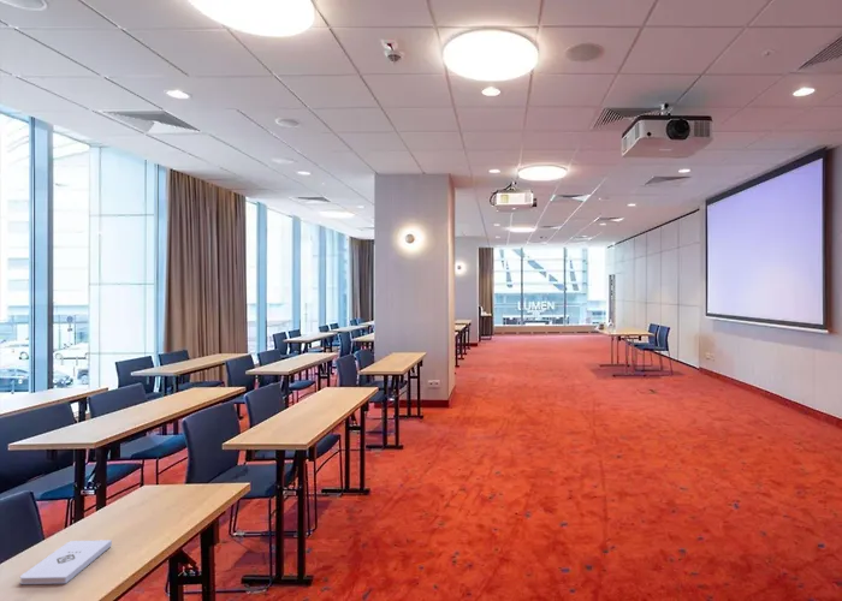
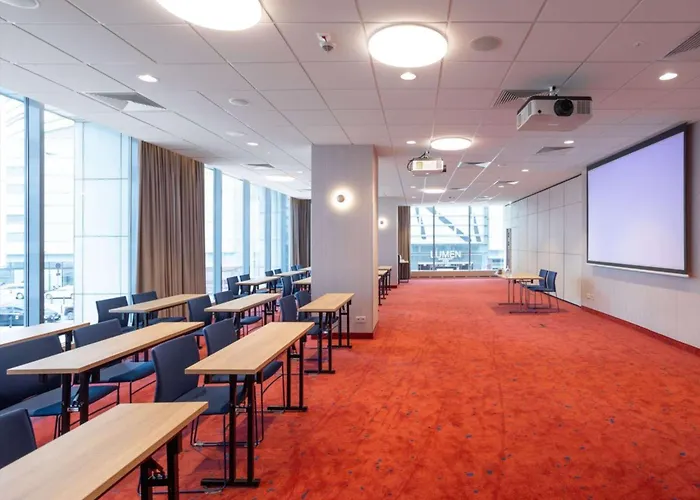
- notepad (67, 560)
